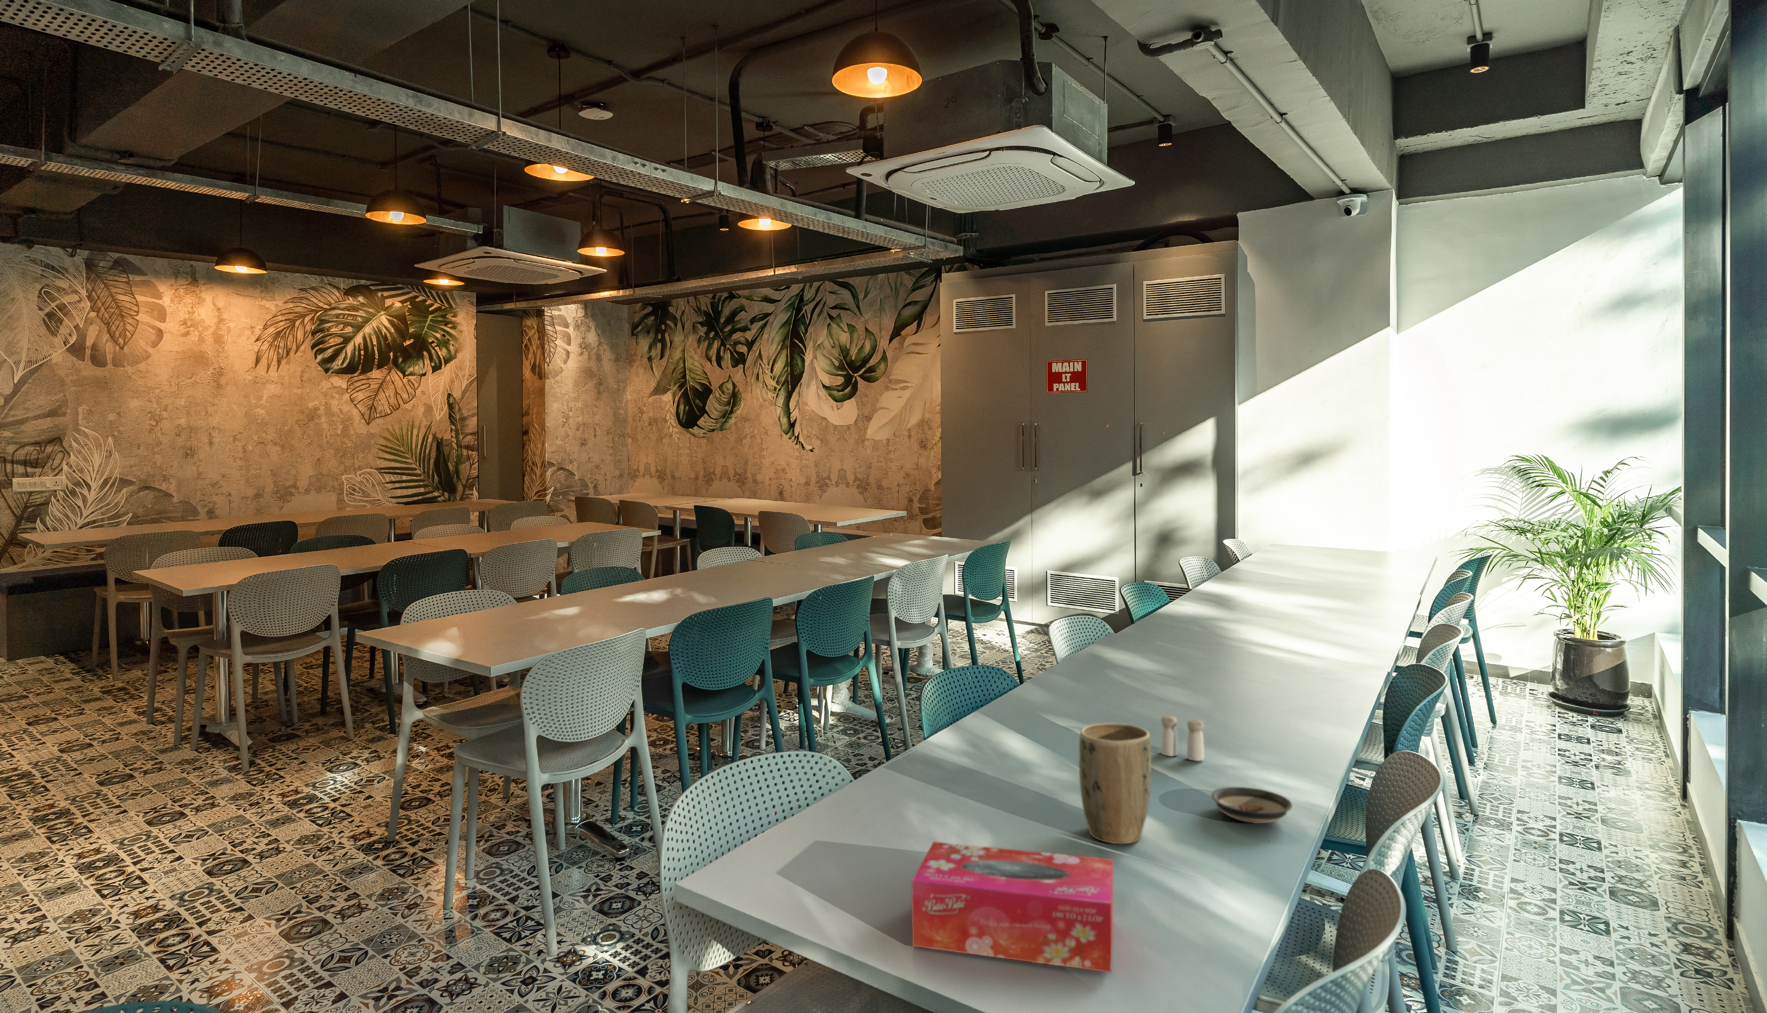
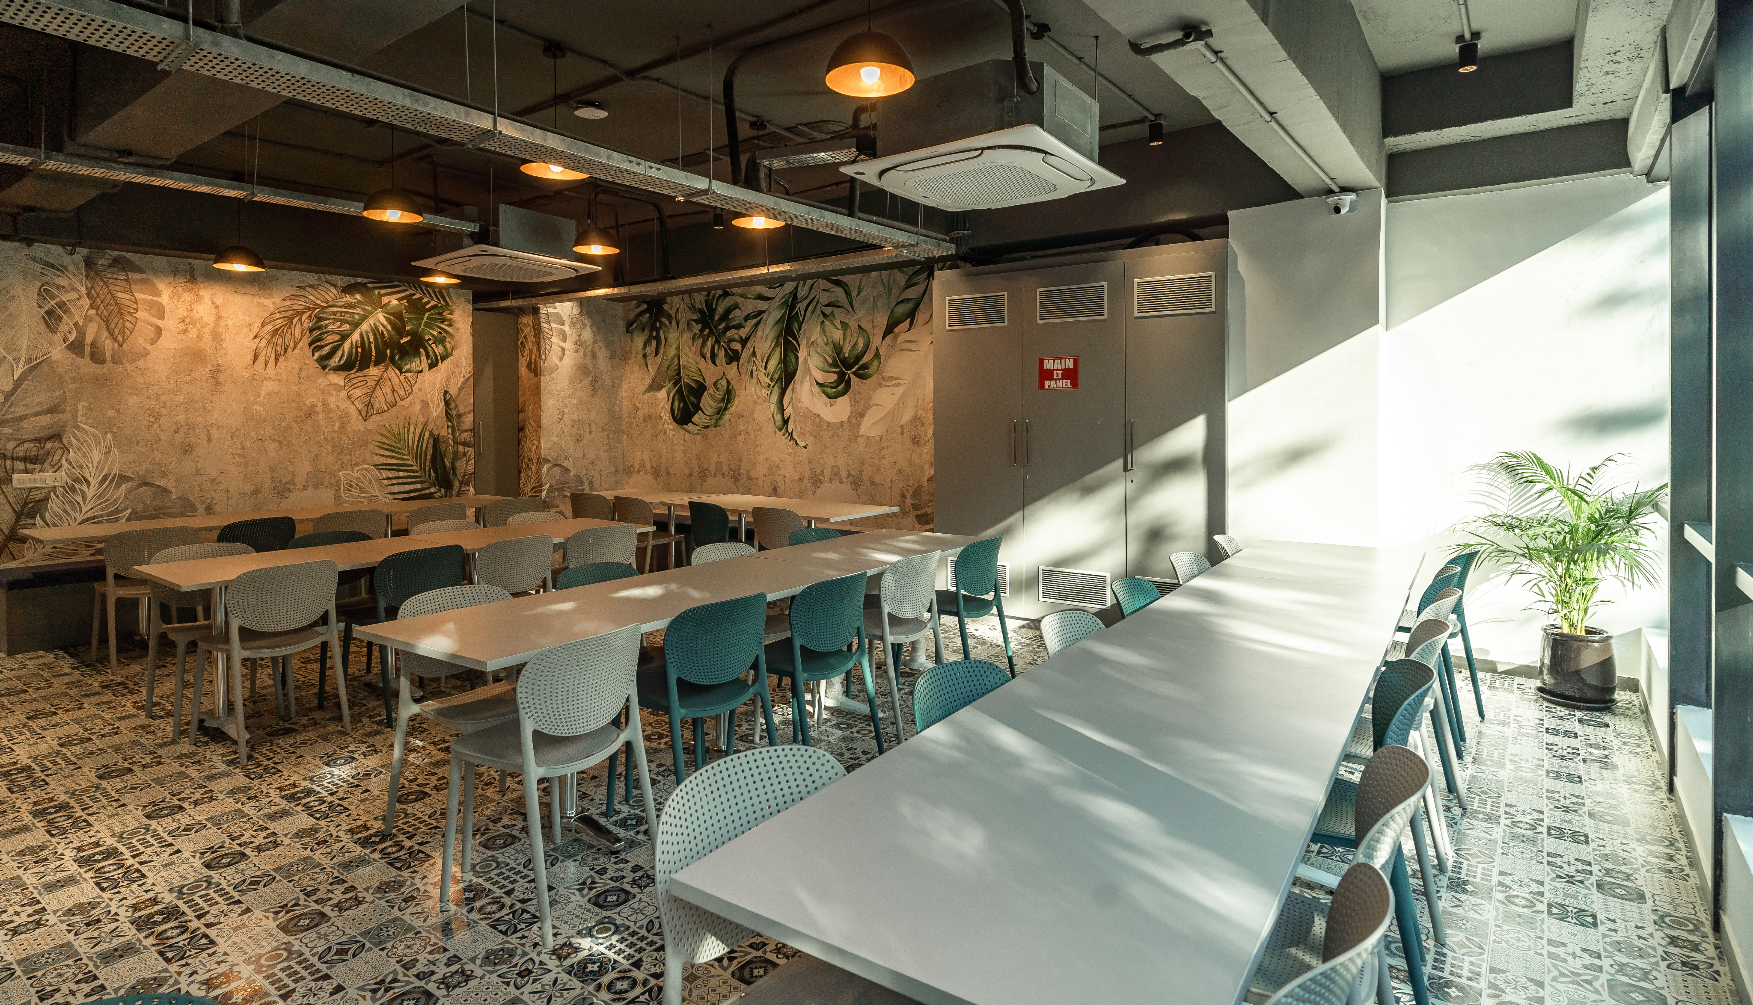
- salt and pepper shaker (1177, 738)
- tissue box (1015, 901)
- plant pot (1115, 782)
- saucer (1251, 808)
